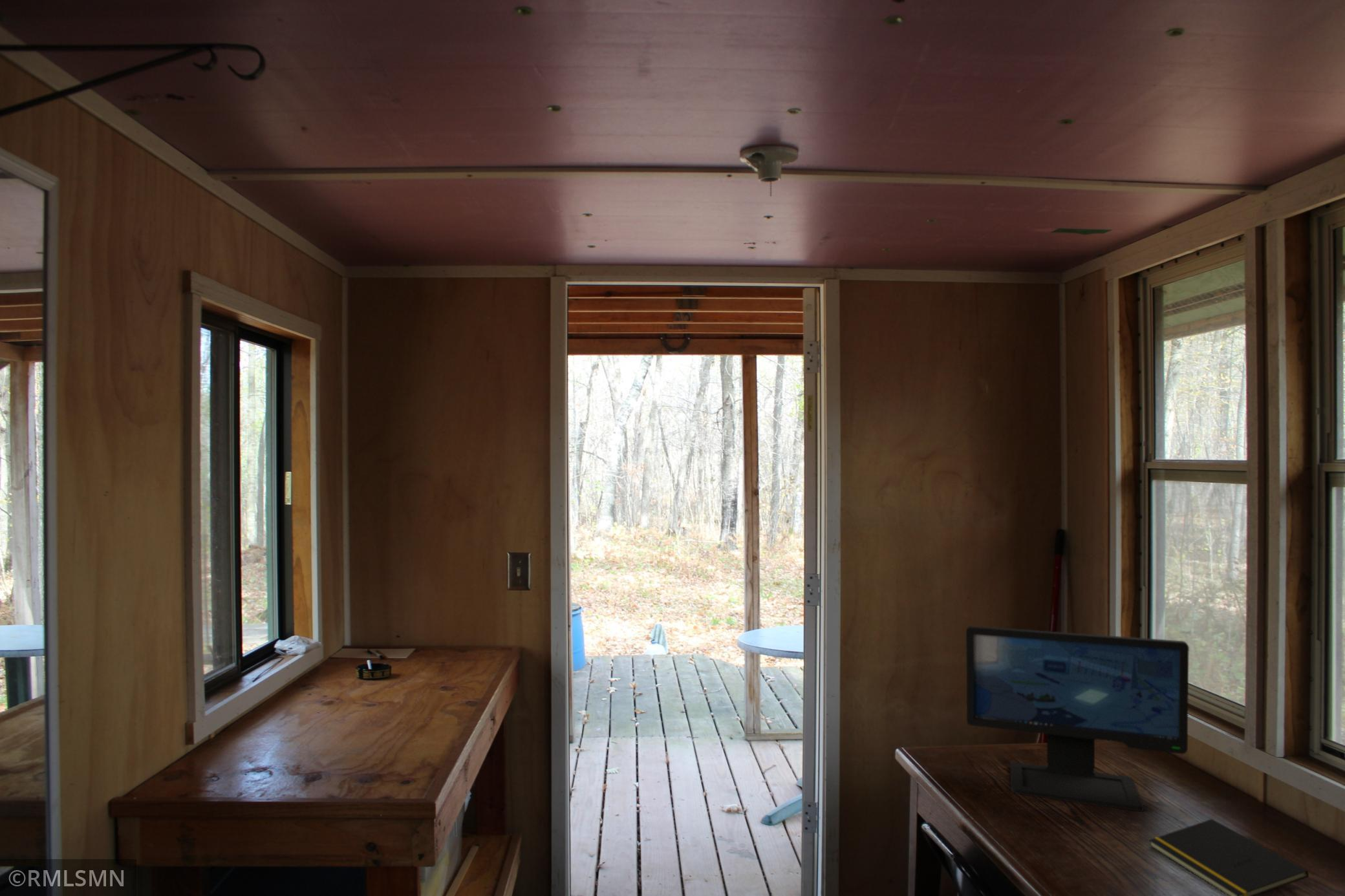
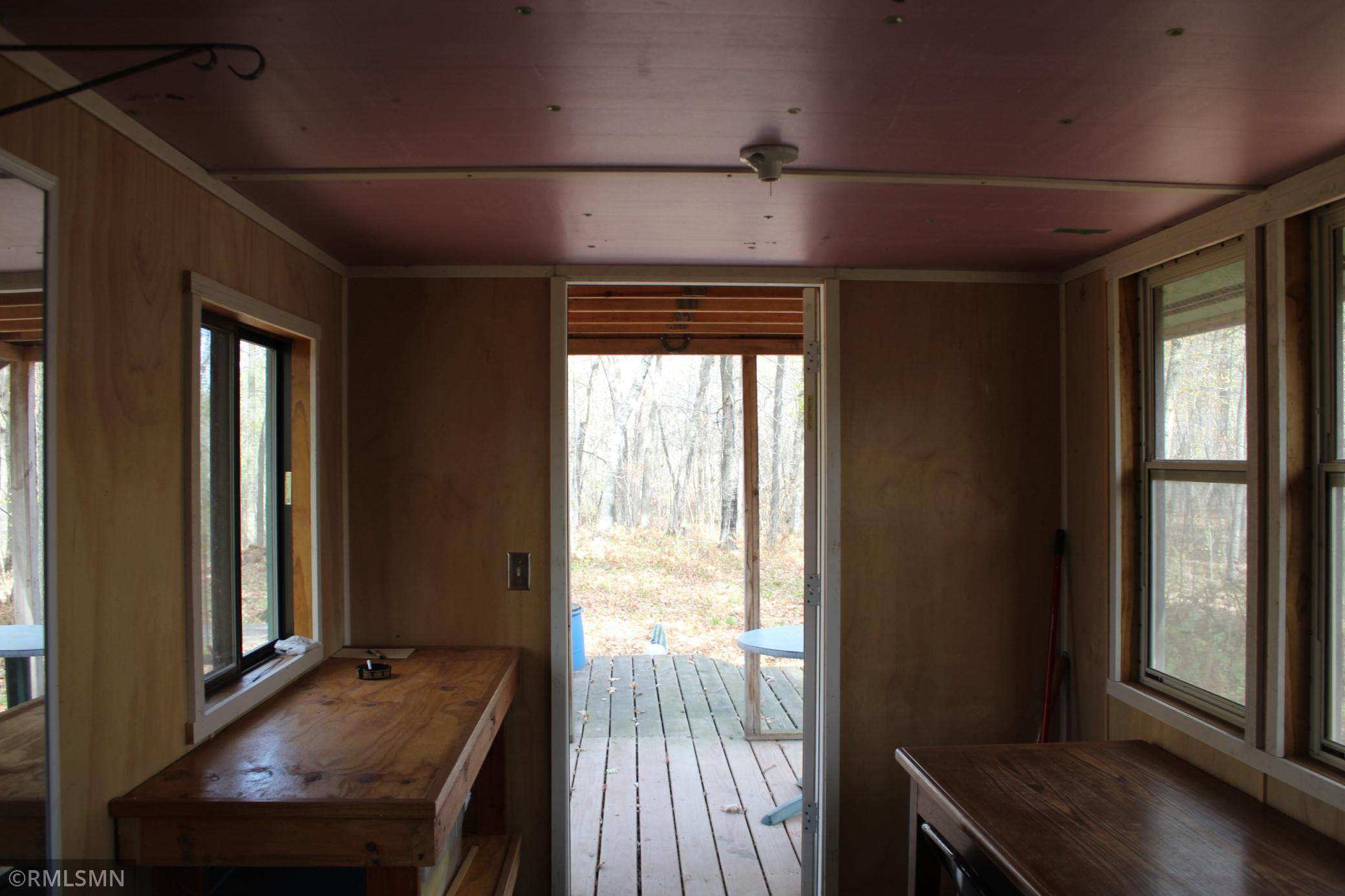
- notepad (1224, 857)
- computer monitor (1072, 709)
